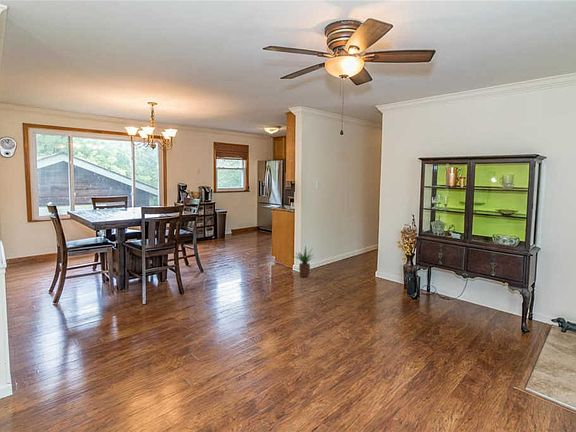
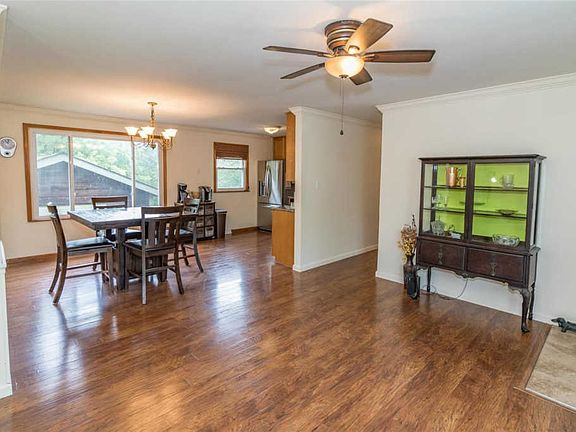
- potted plant (304, 261)
